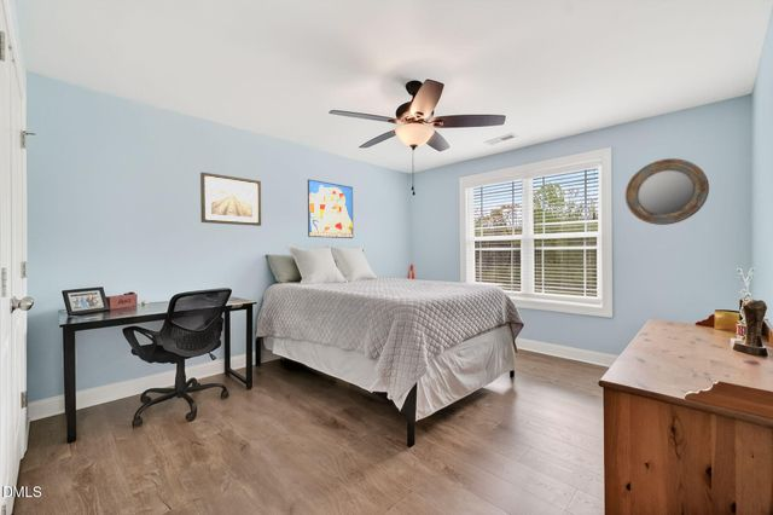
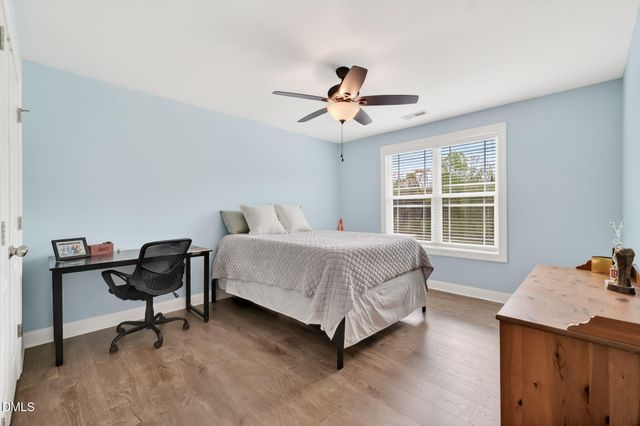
- wall art (232, 199)
- home mirror (664, 191)
- wall art (331, 210)
